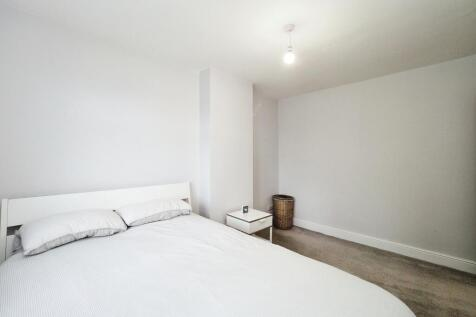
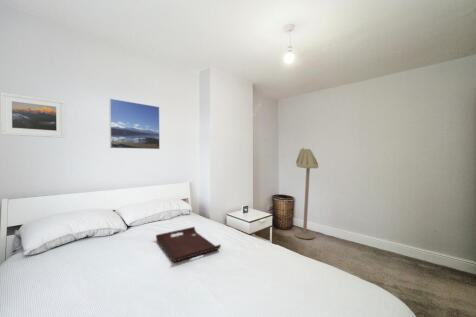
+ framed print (35, 116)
+ serving tray (186, 242)
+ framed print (136, 125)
+ floor lamp (306, 191)
